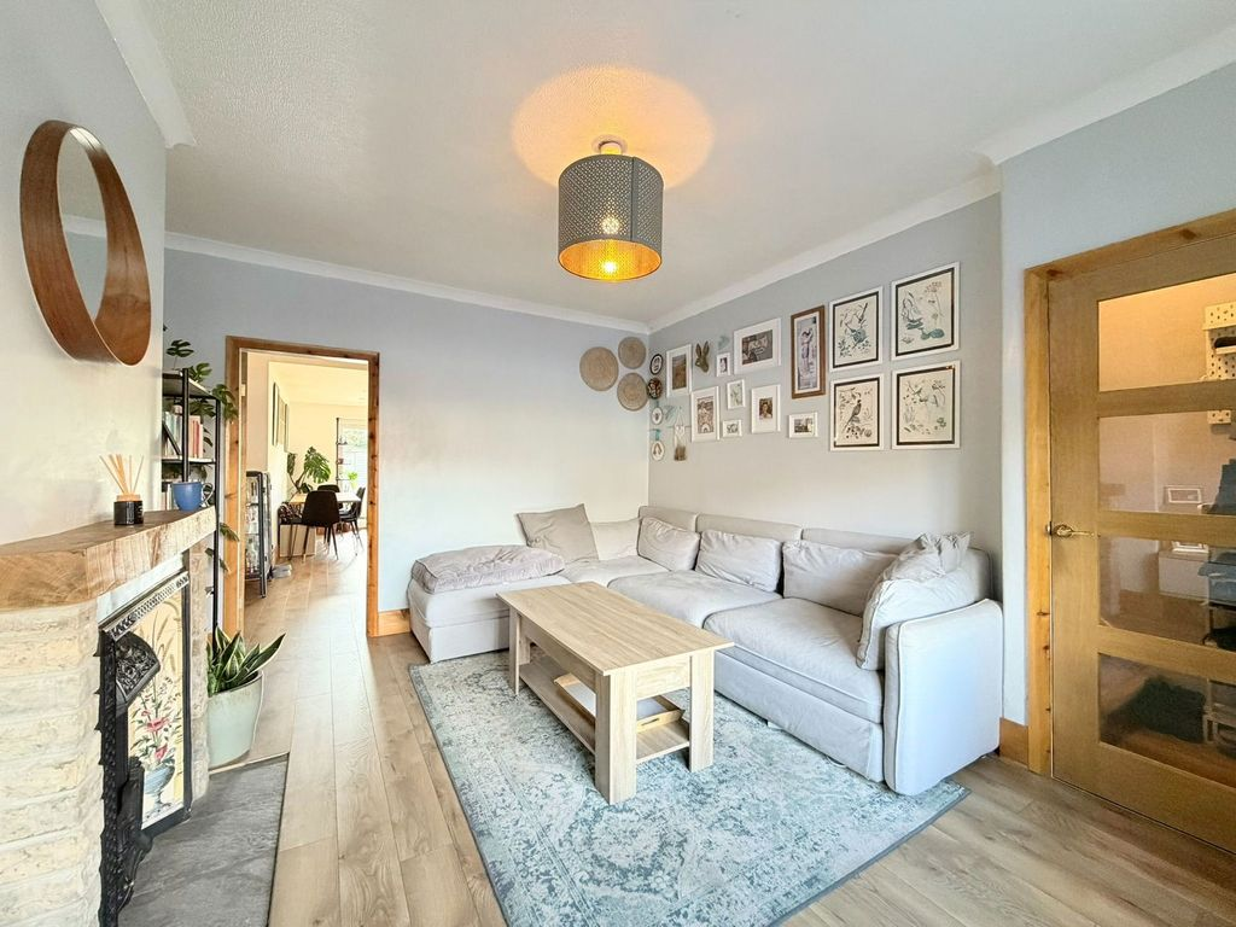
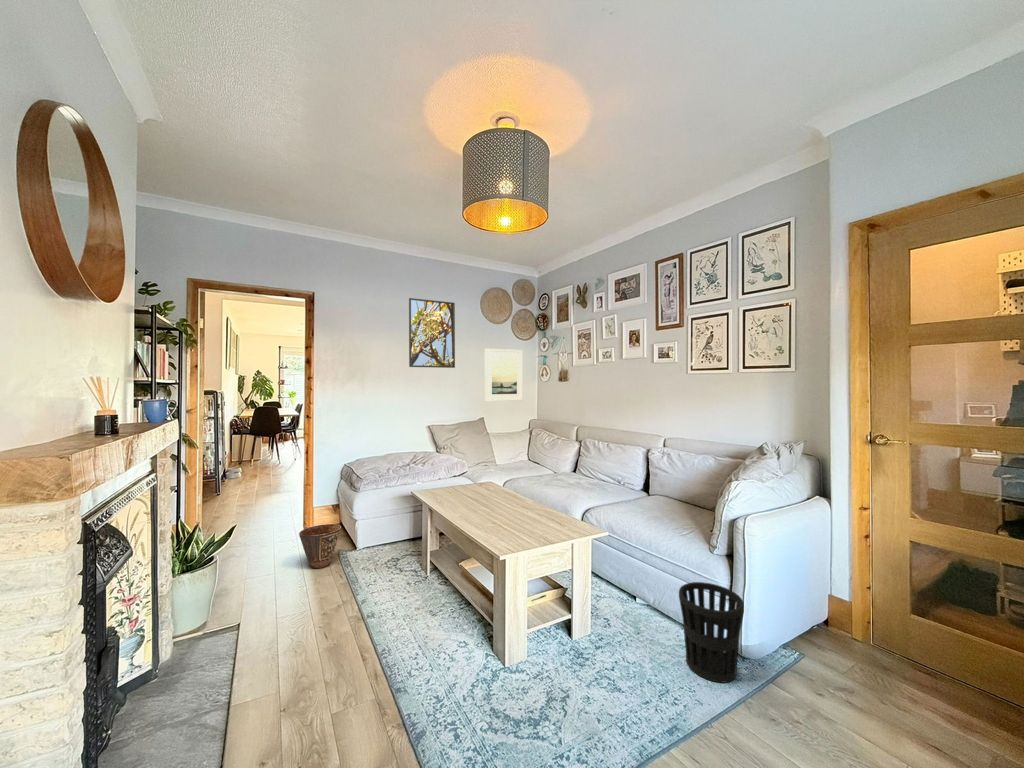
+ wastebasket (710, 630)
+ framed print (432, 333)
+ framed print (504, 375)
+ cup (320, 546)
